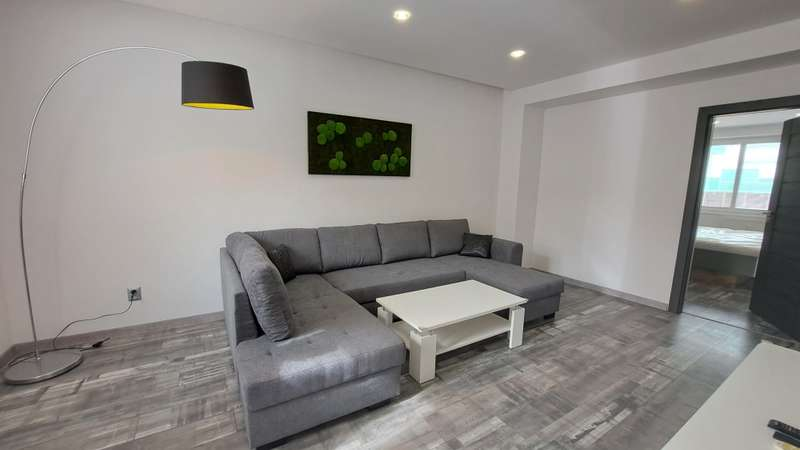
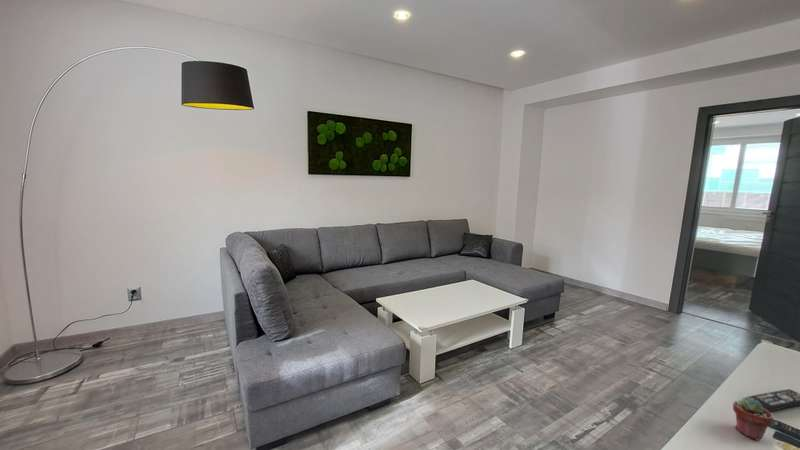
+ potted succulent (751, 416)
+ remote control (778, 400)
